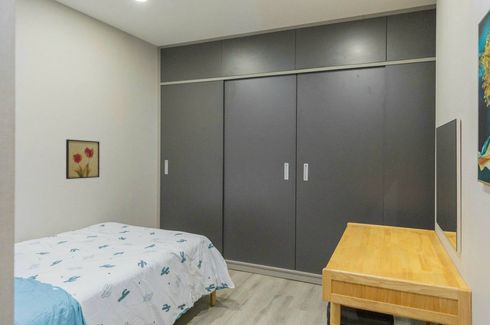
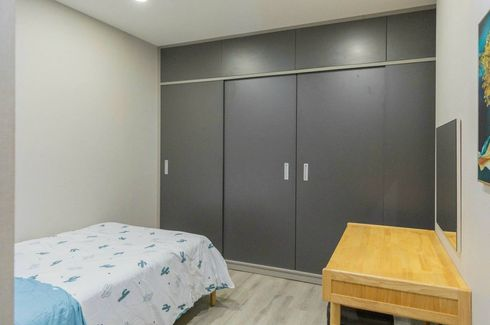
- wall art (83, 159)
